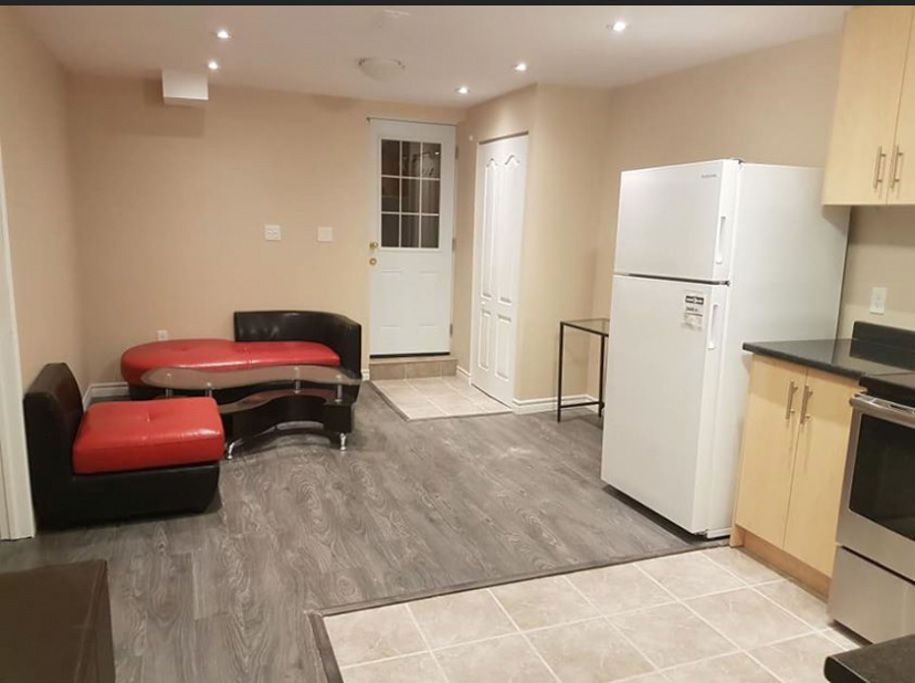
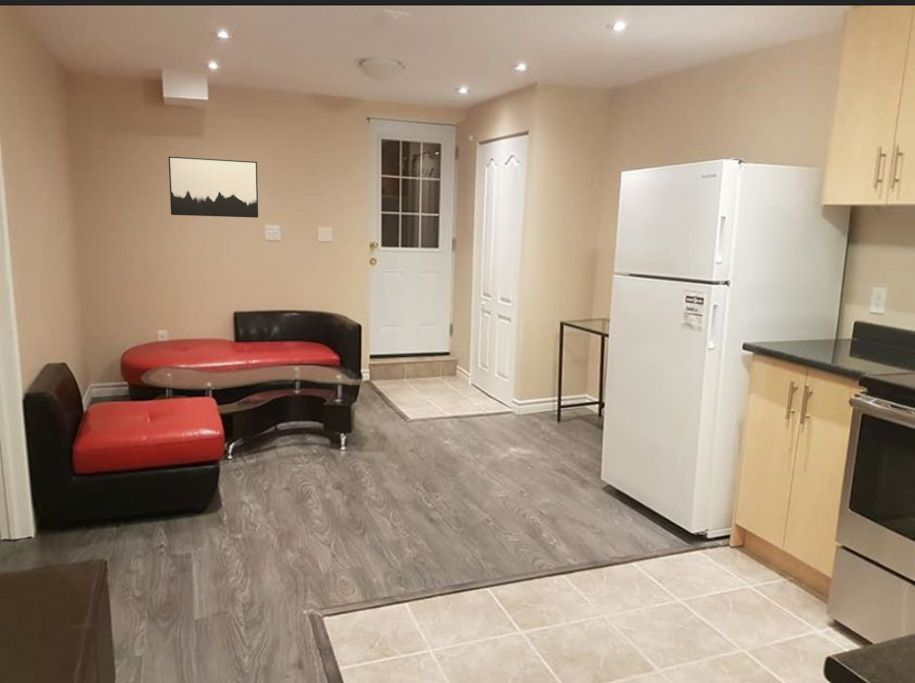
+ wall art (214, 187)
